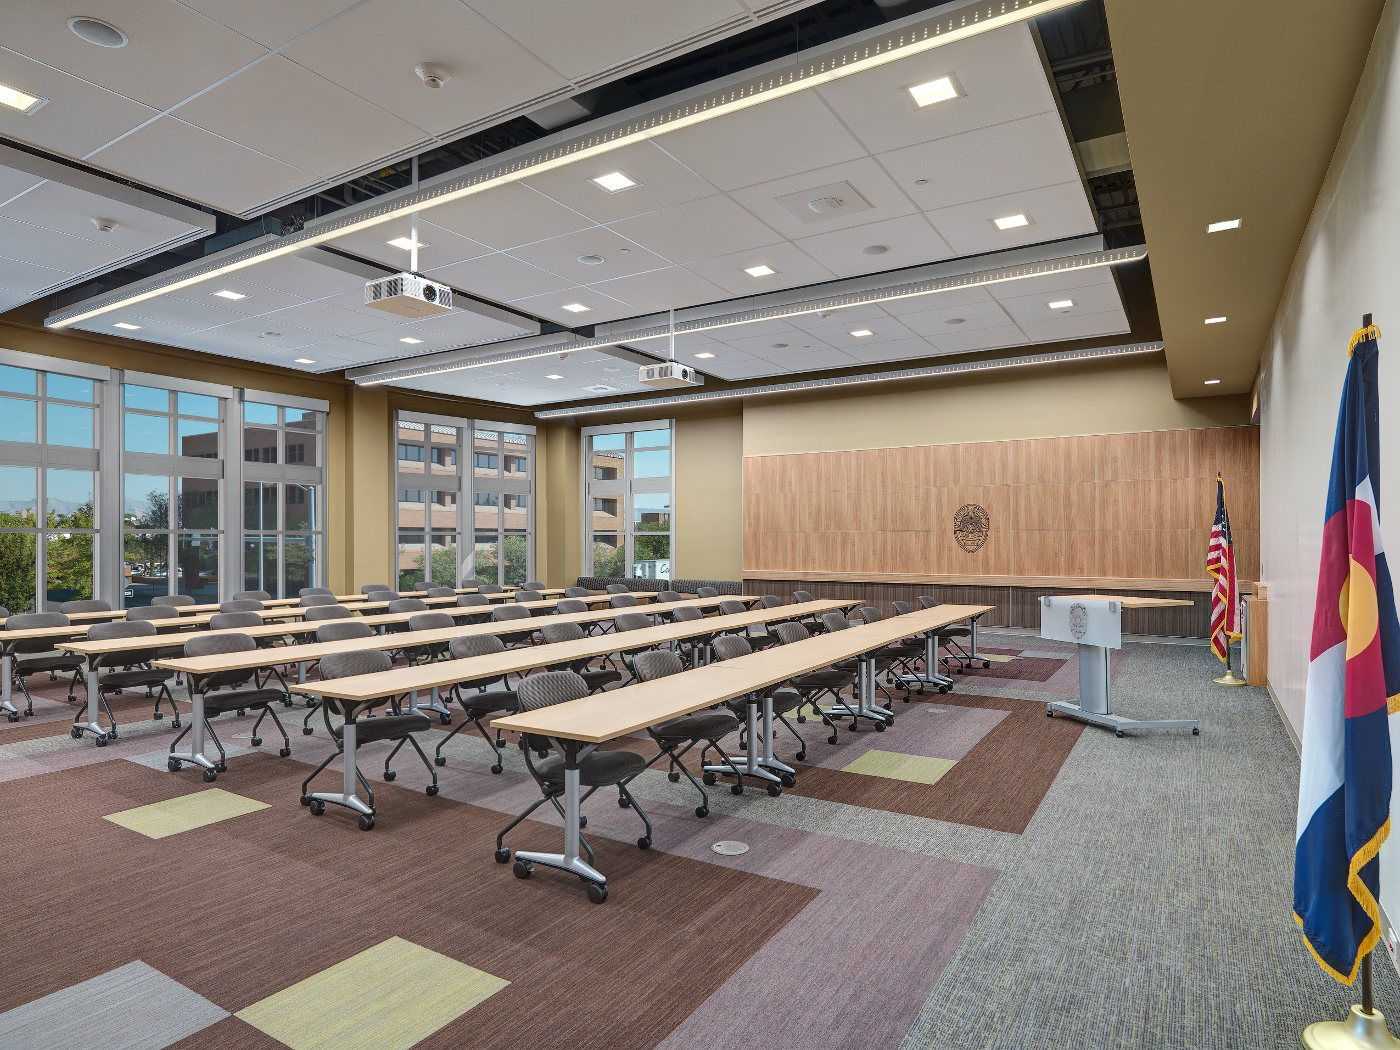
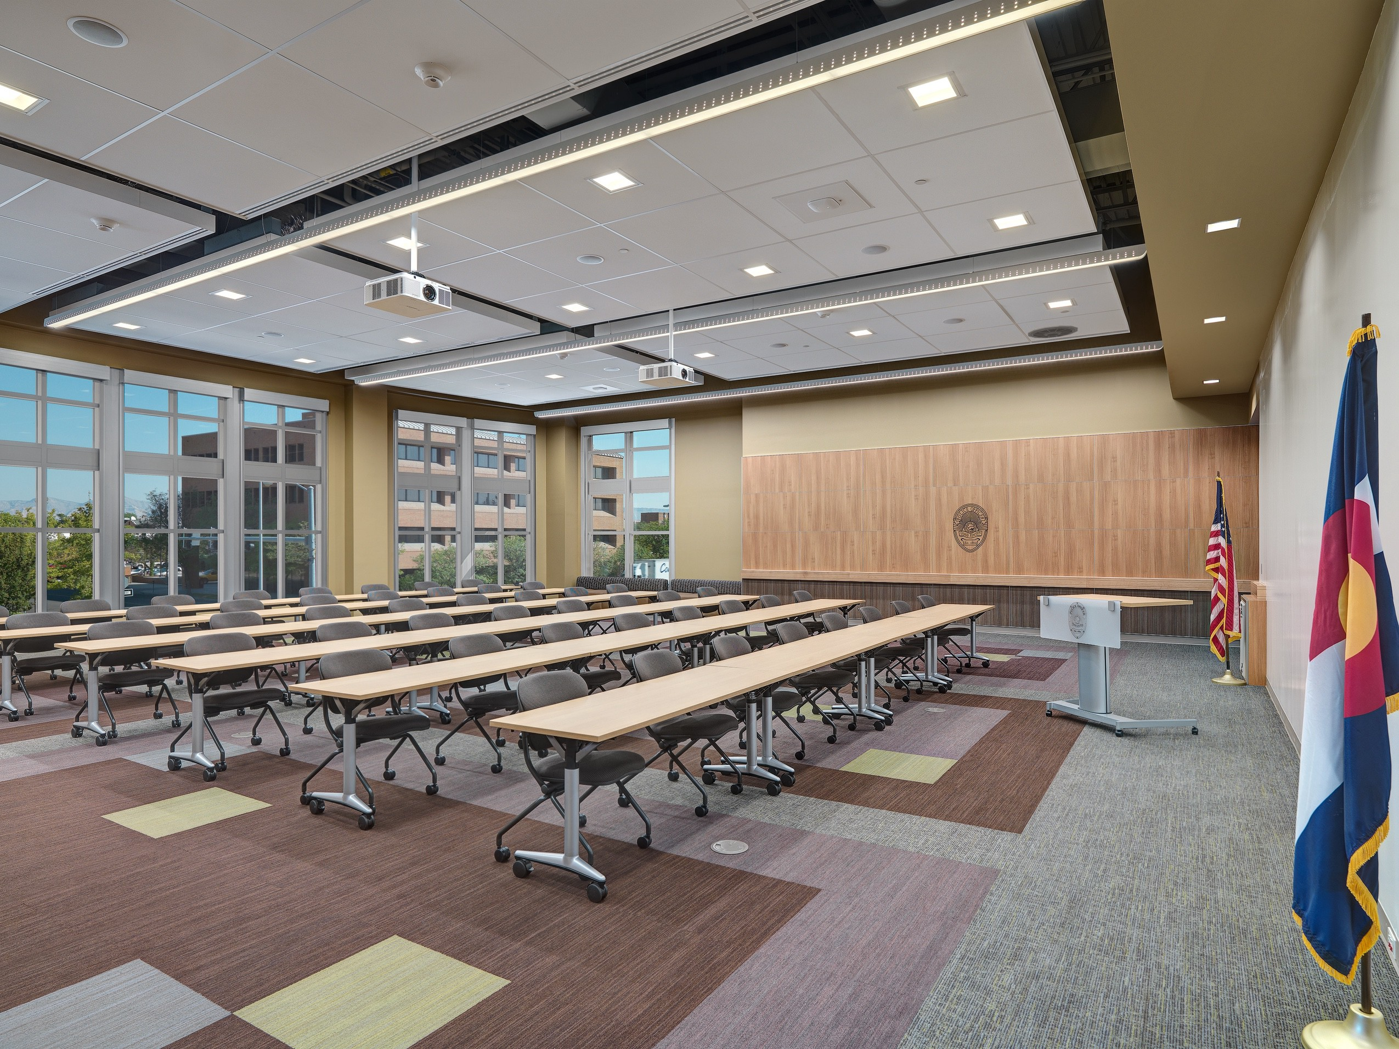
+ ceiling vent (1052, 333)
